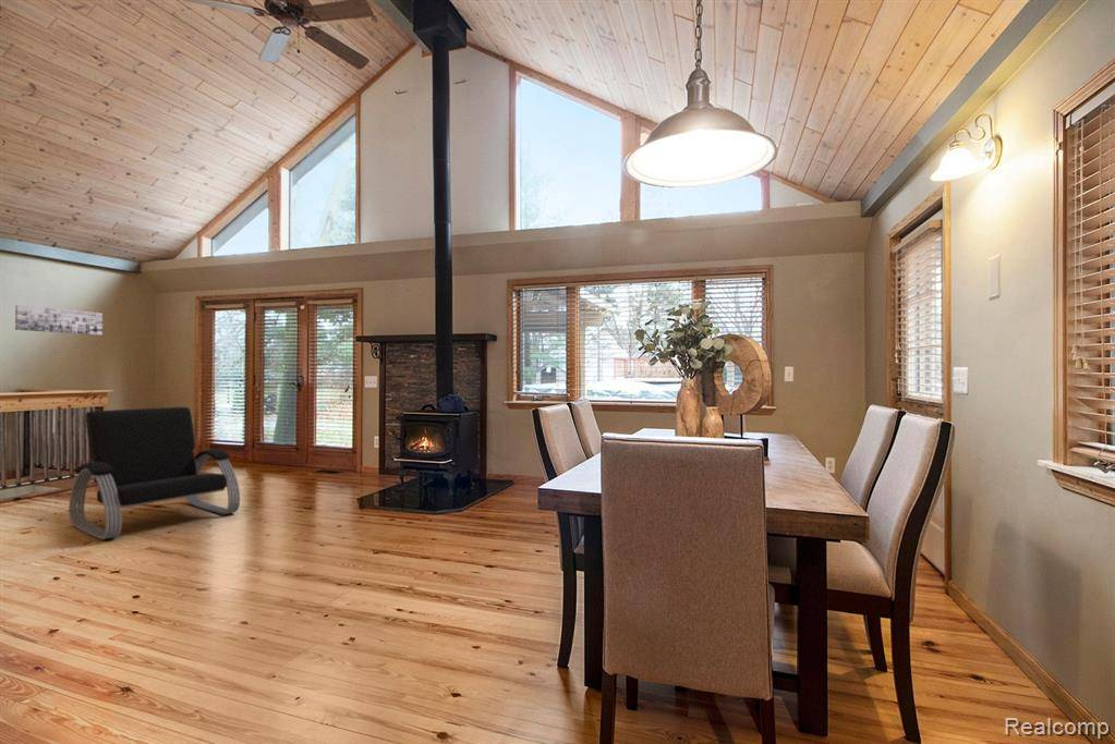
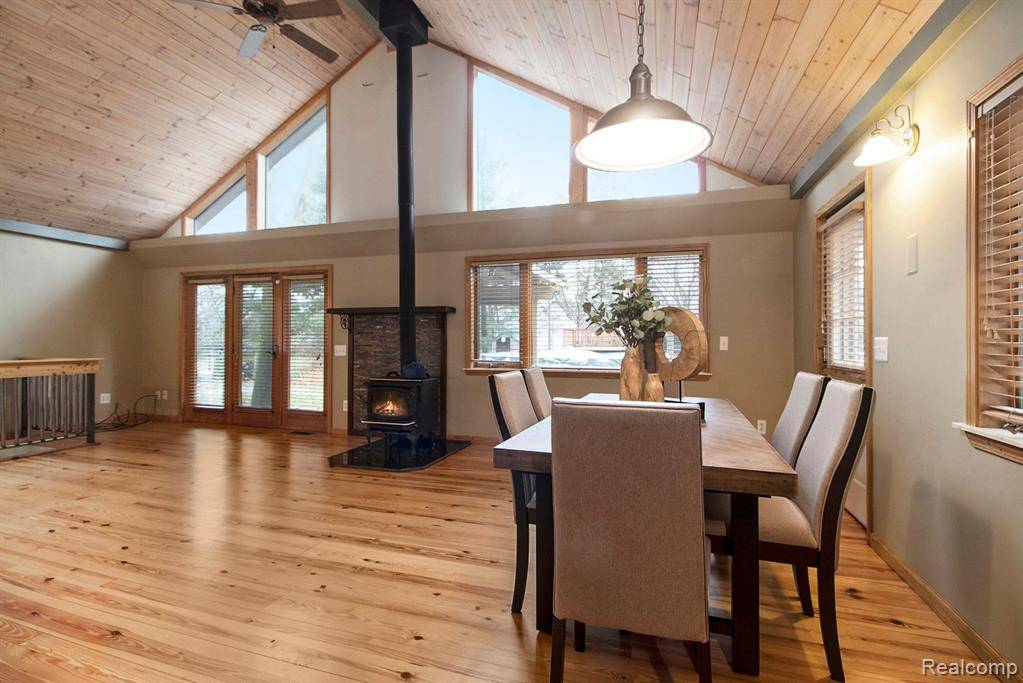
- wall art (61, 320)
- armchair (157, 464)
